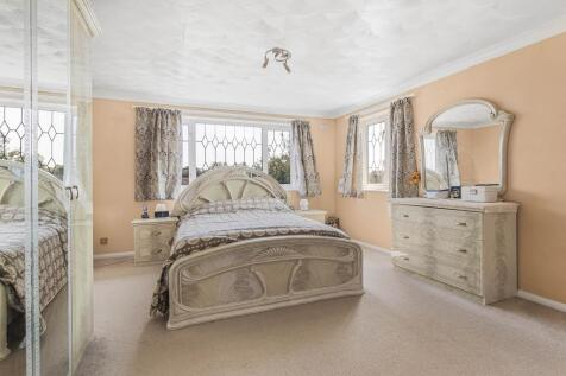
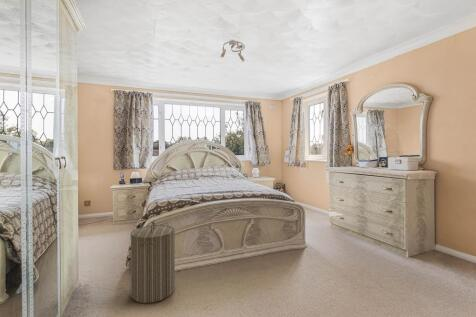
+ laundry hamper (153, 256)
